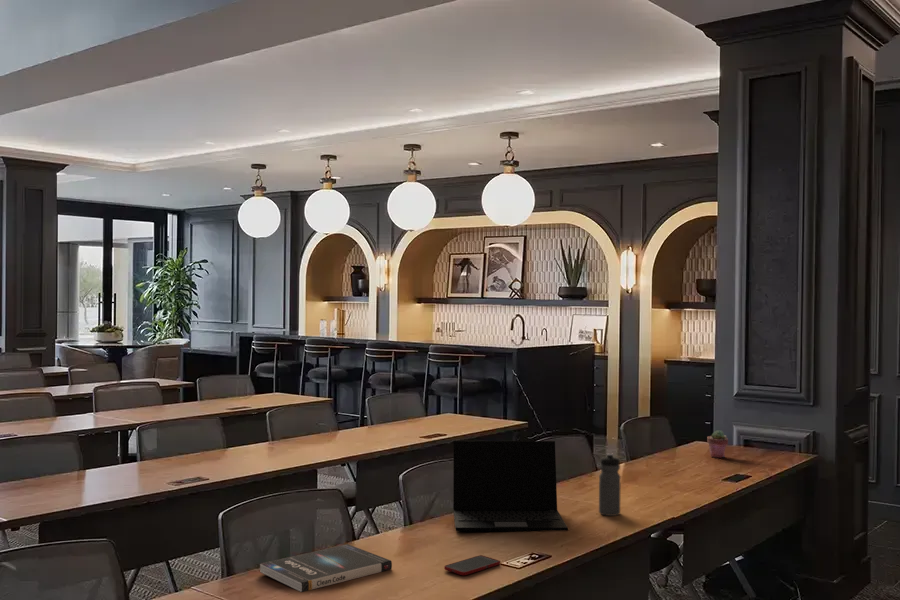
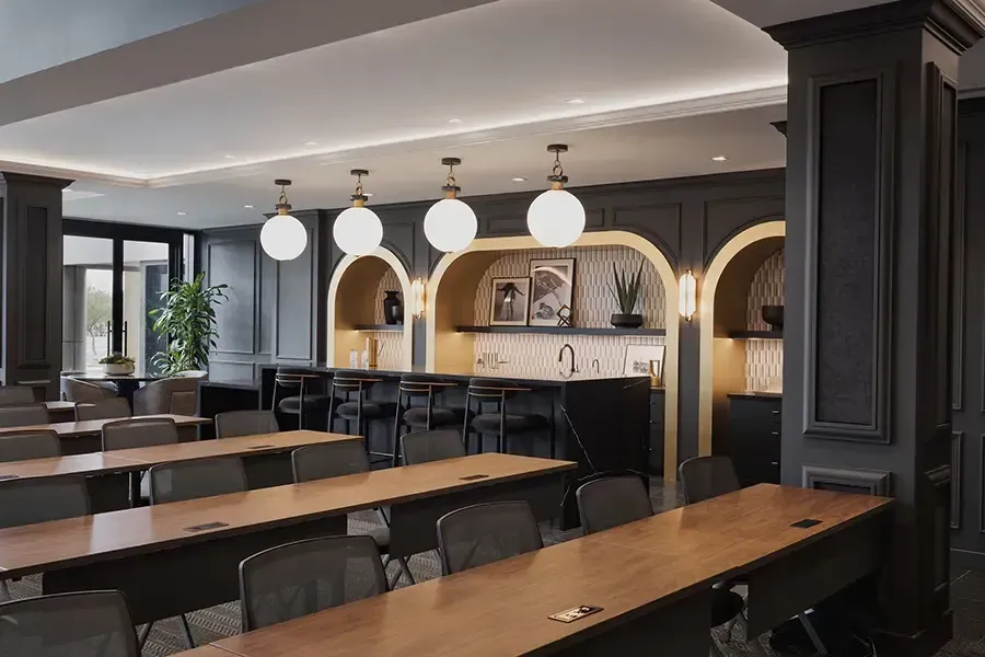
- water bottle (609, 483)
- book (326, 566)
- cell phone (472, 565)
- potted succulent (717, 443)
- laptop (507, 483)
